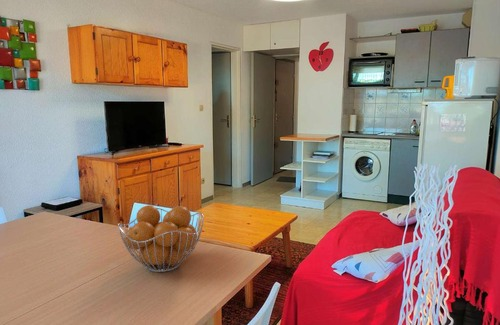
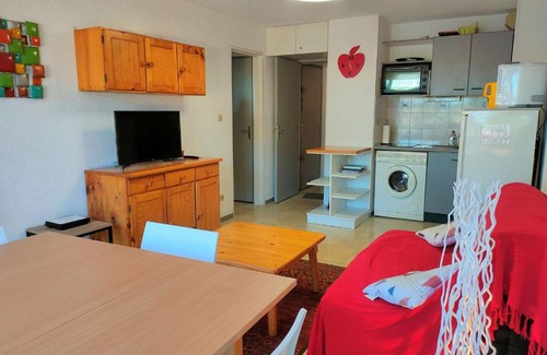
- fruit basket (162, 236)
